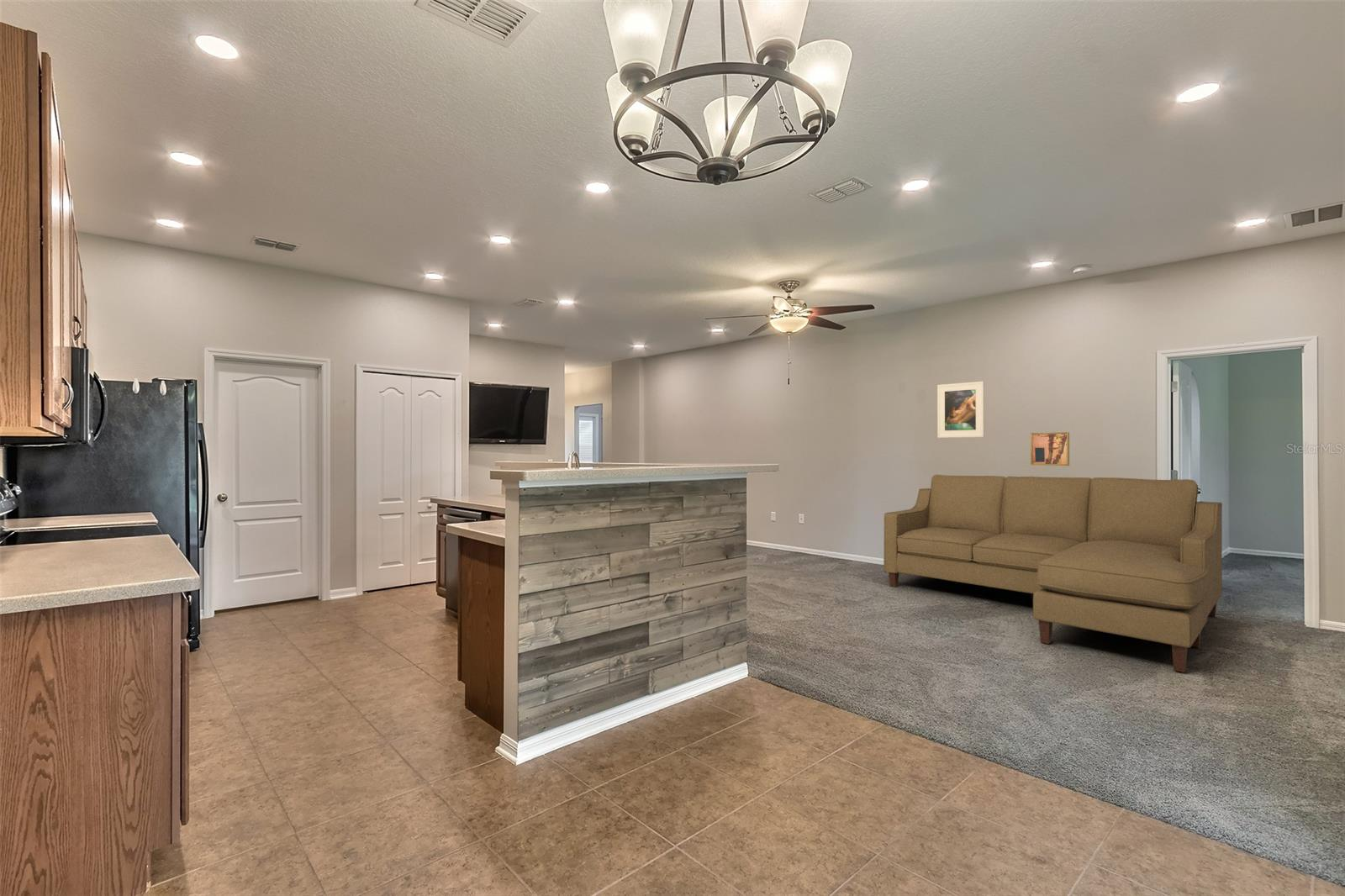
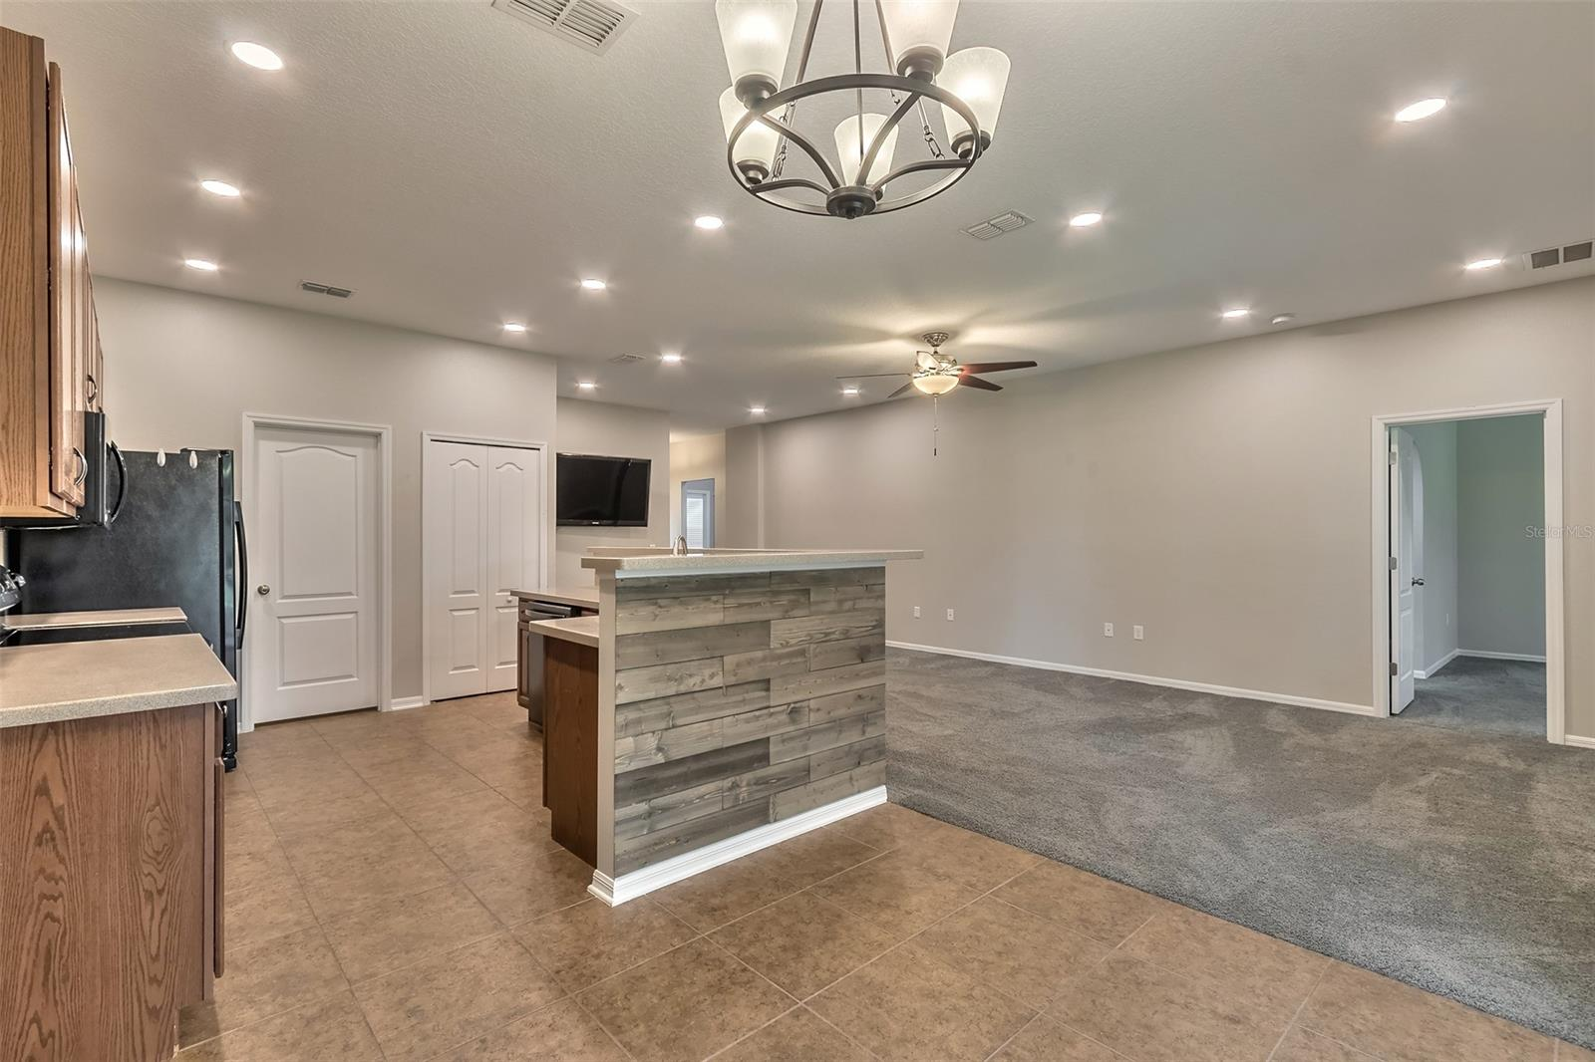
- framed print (960, 410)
- wall art (1049, 449)
- sofa (1023, 543)
